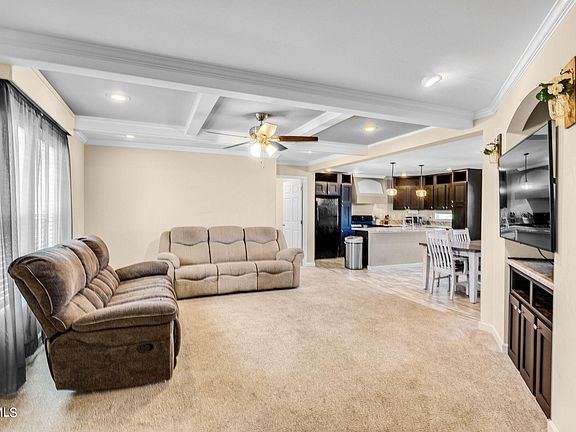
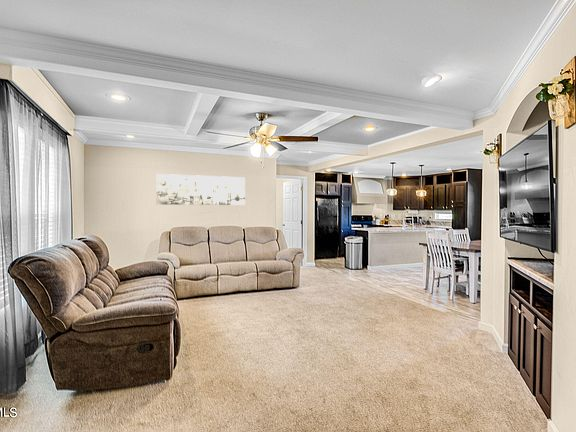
+ wall art (202, 190)
